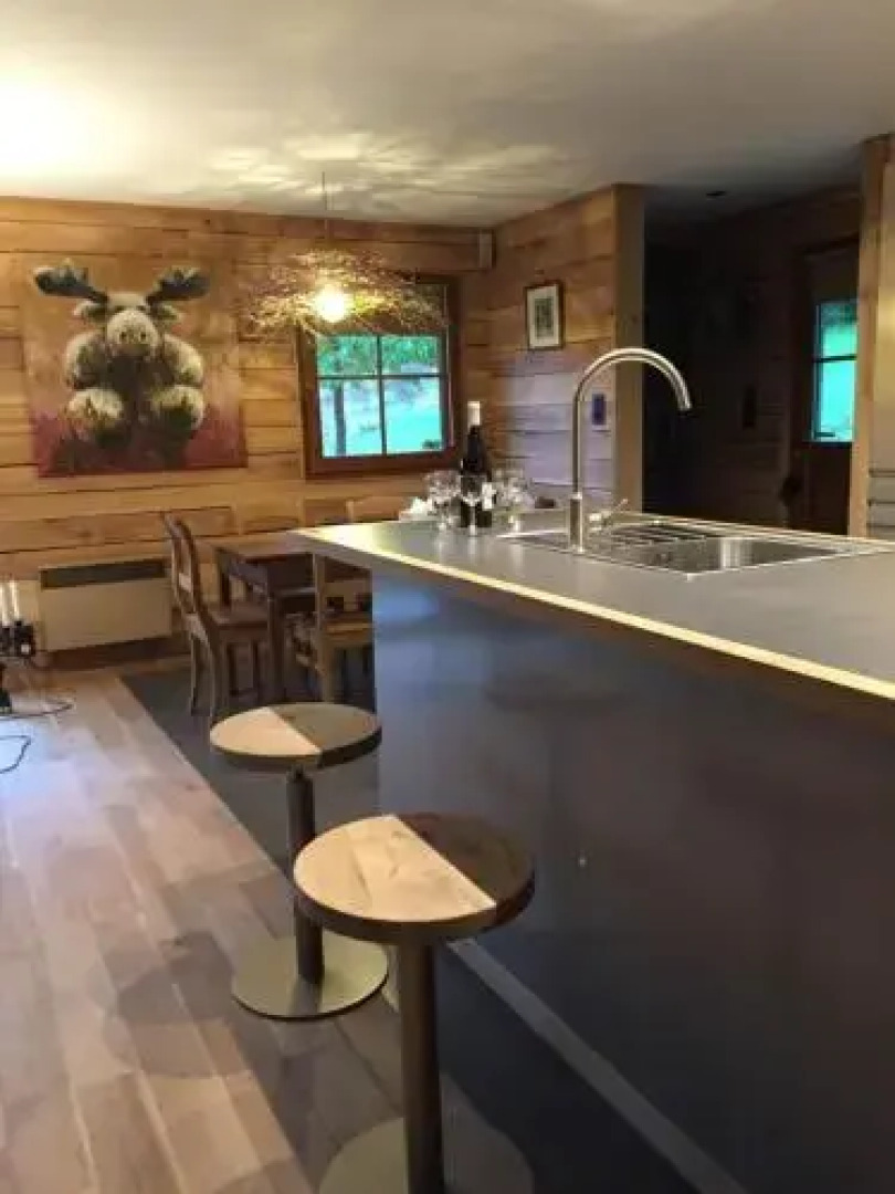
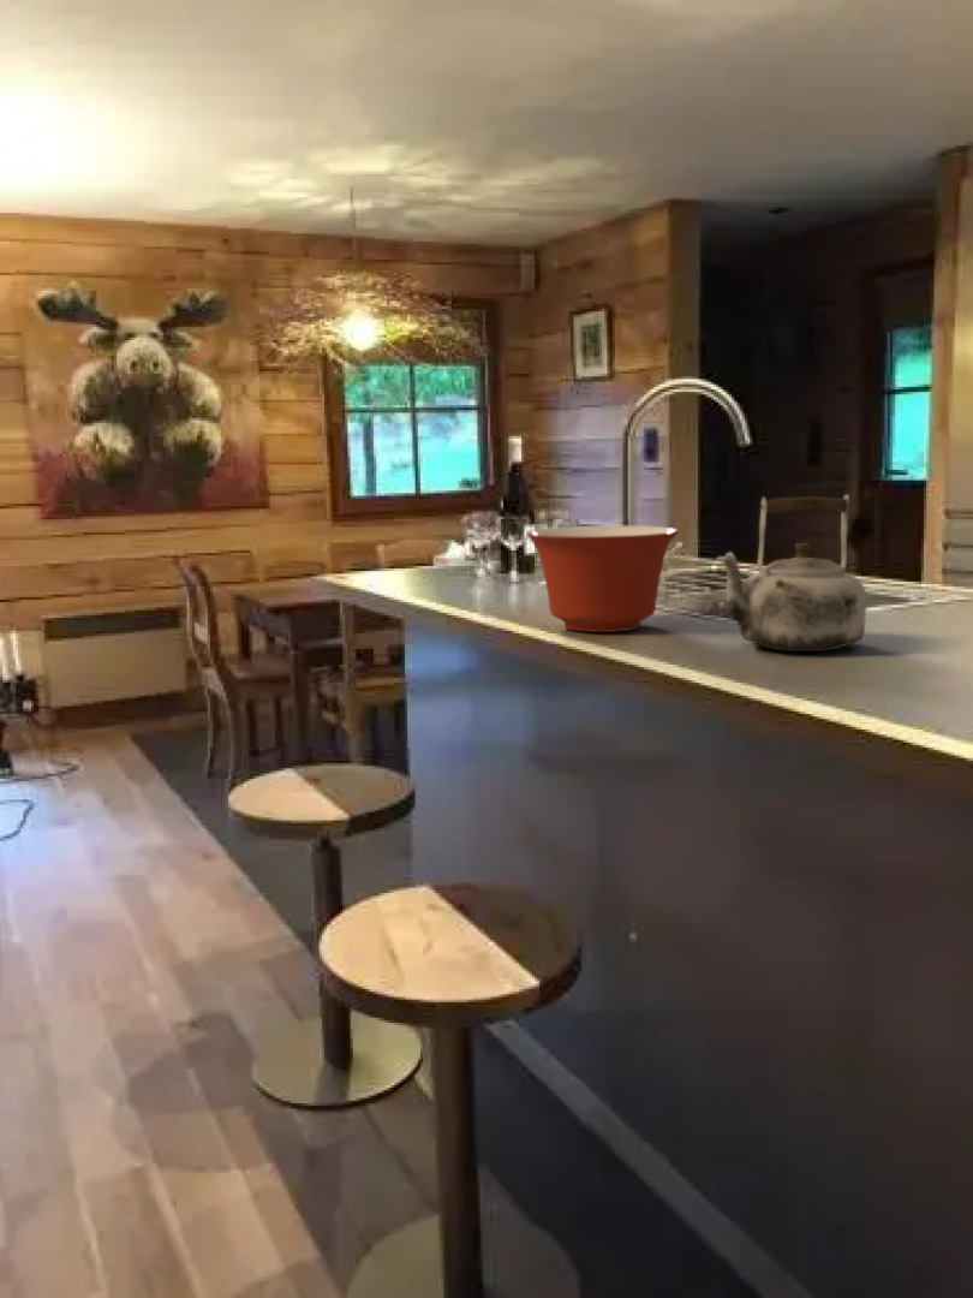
+ kettle (788, 571)
+ mixing bowl (602, 578)
